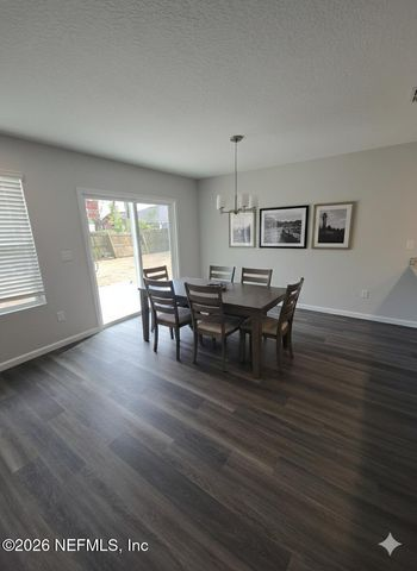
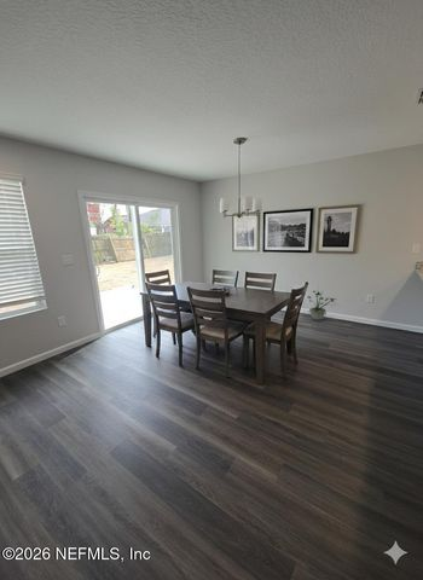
+ potted plant (323, 302)
